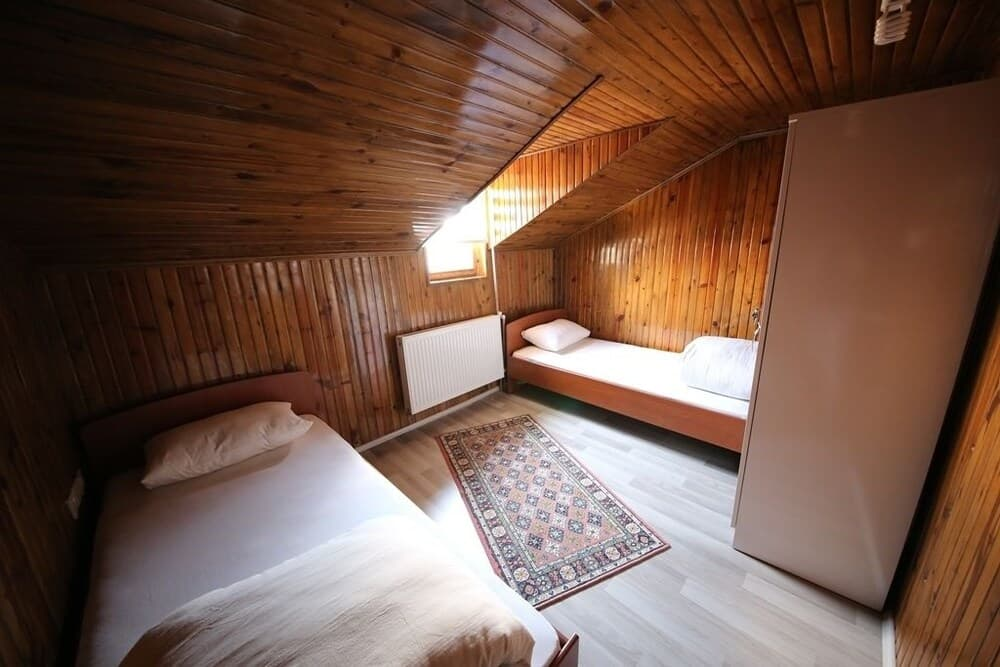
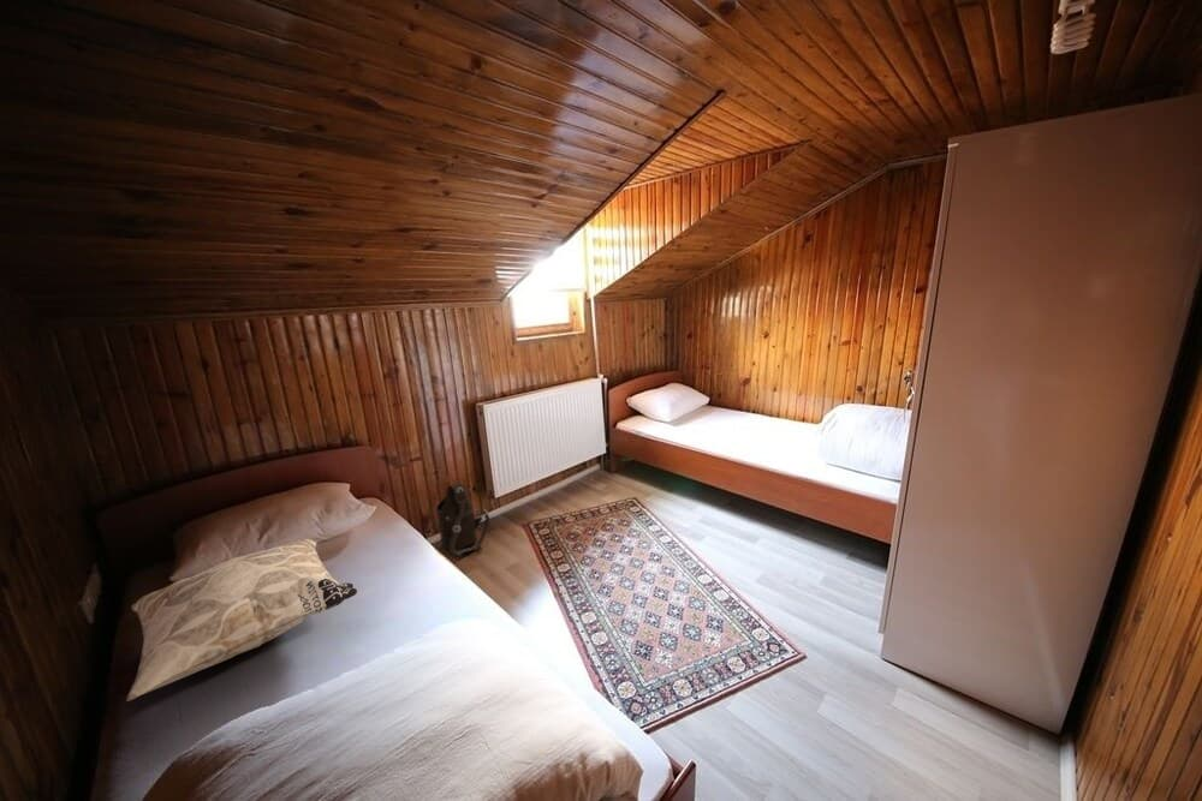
+ decorative pillow (245, 598)
+ shoulder bag (460, 513)
